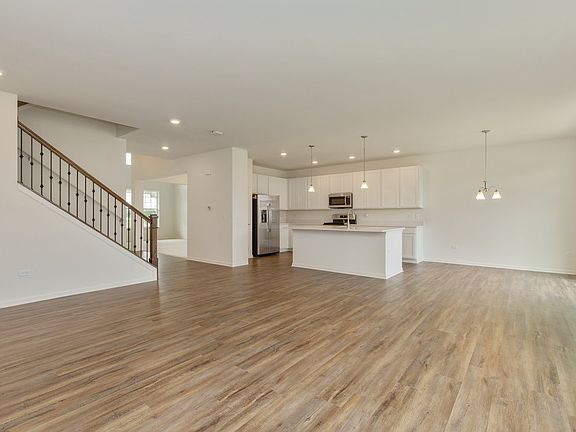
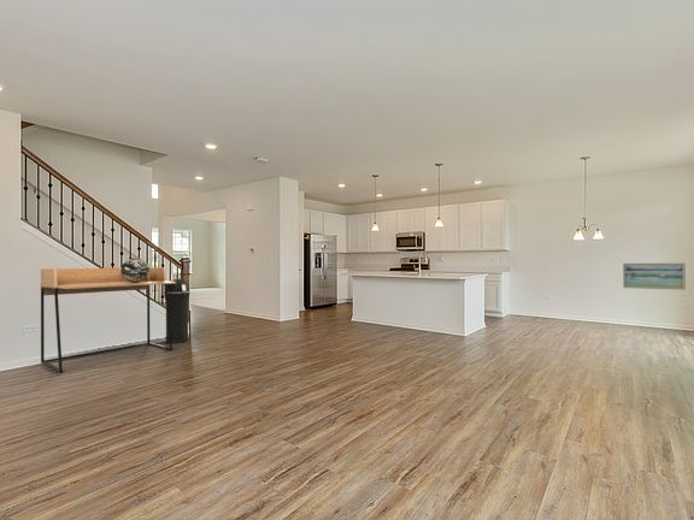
+ wall art (652, 276)
+ desk (112, 290)
+ trash can (177, 309)
+ decorative globe (135, 270)
